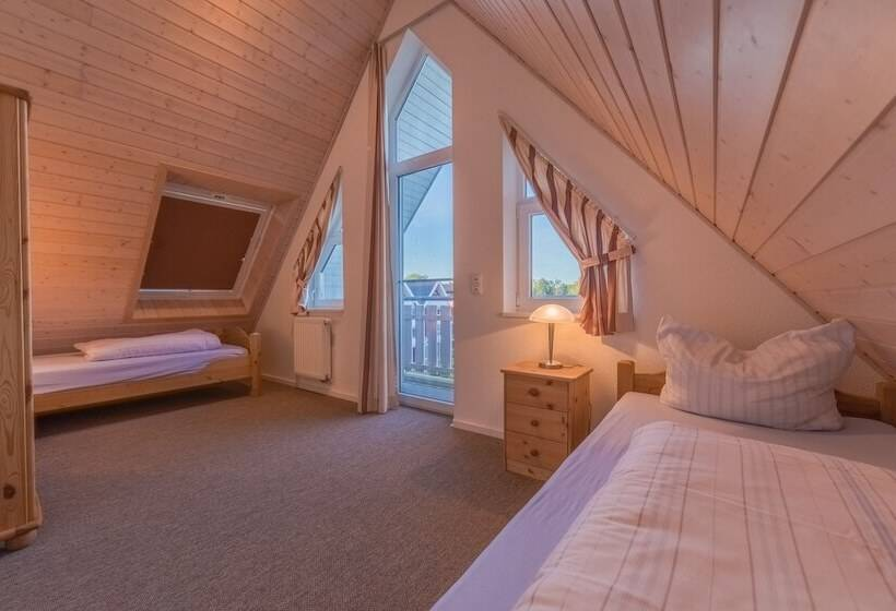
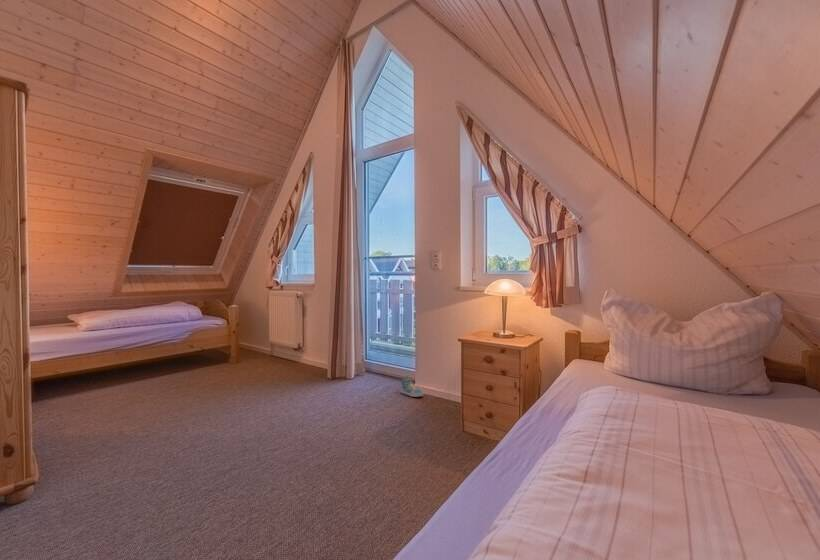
+ sneaker (411, 386)
